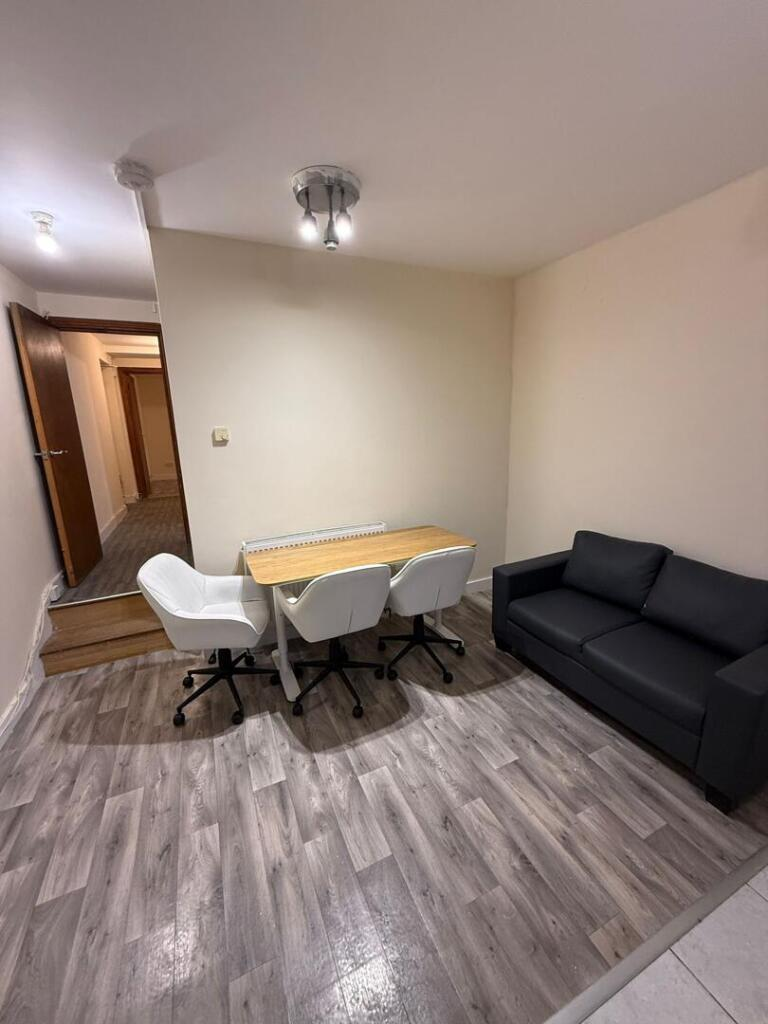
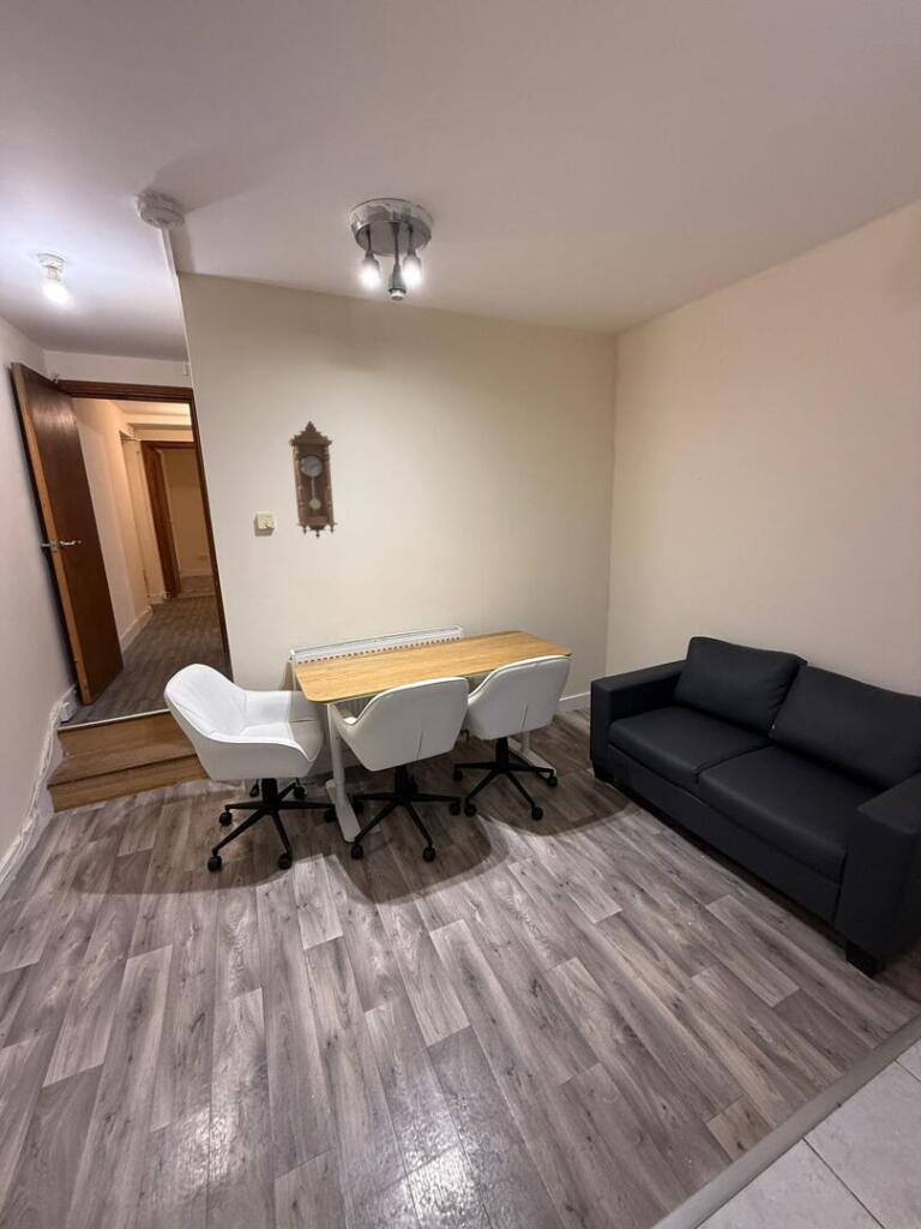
+ pendulum clock (313, 481)
